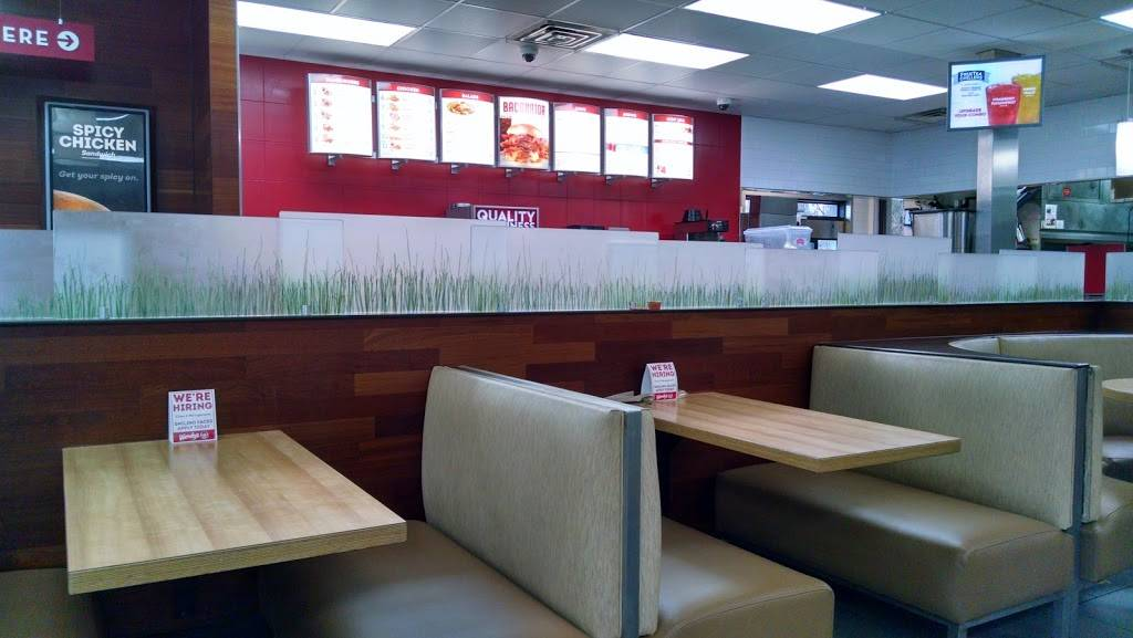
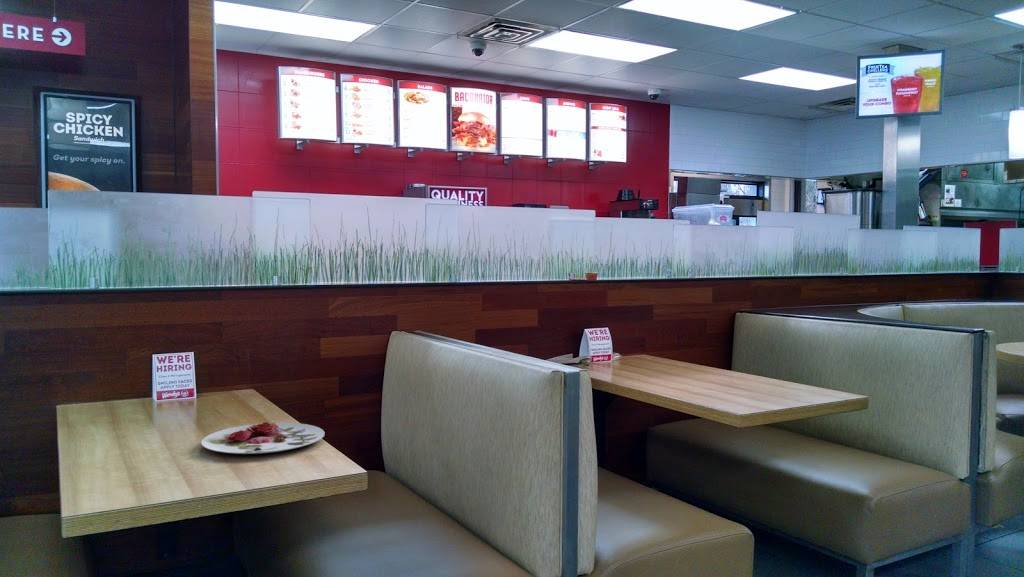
+ plate (264, 436)
